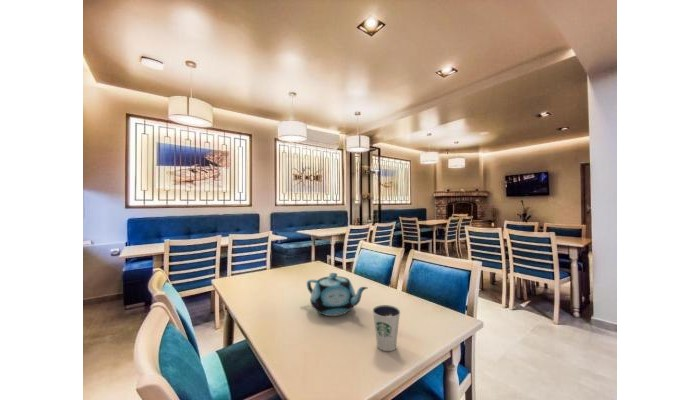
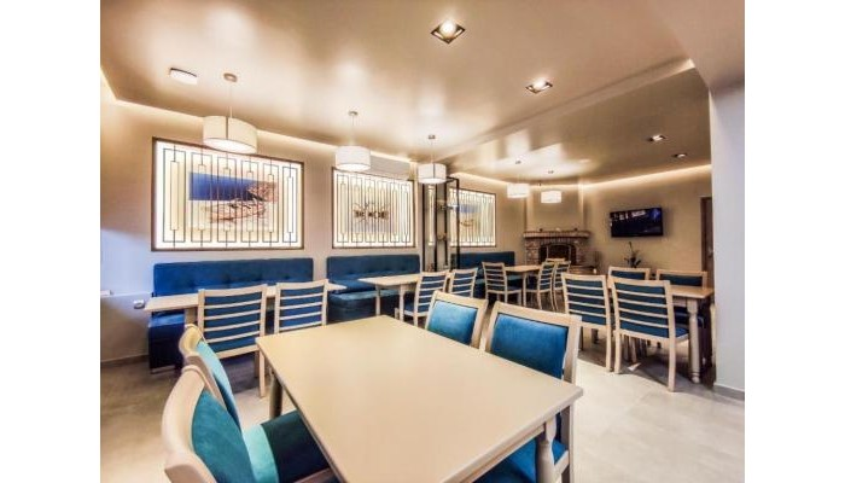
- teapot (335, 291)
- dixie cup (386, 328)
